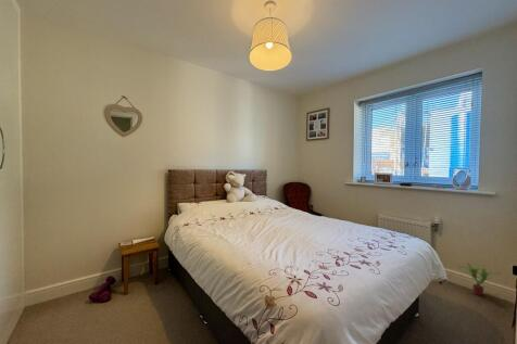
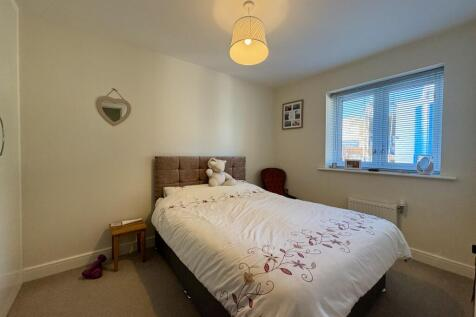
- potted plant (478, 281)
